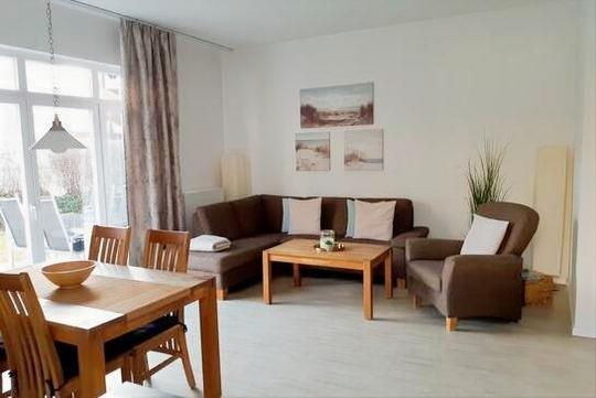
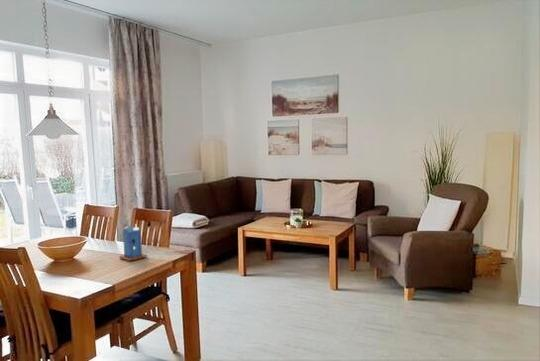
+ candle (132, 240)
